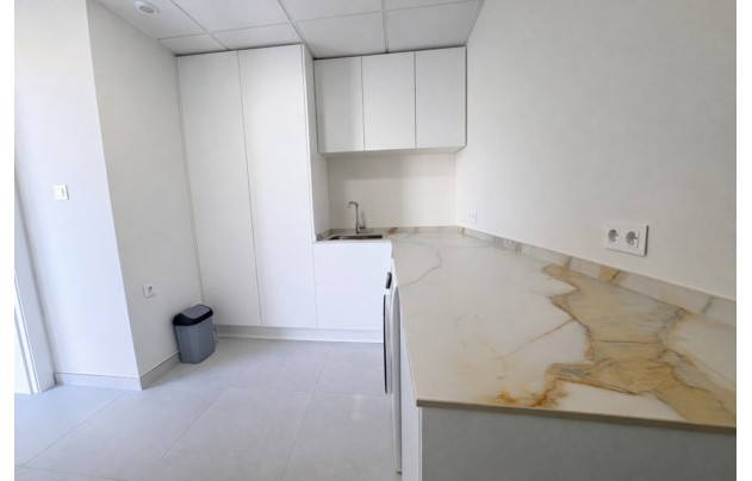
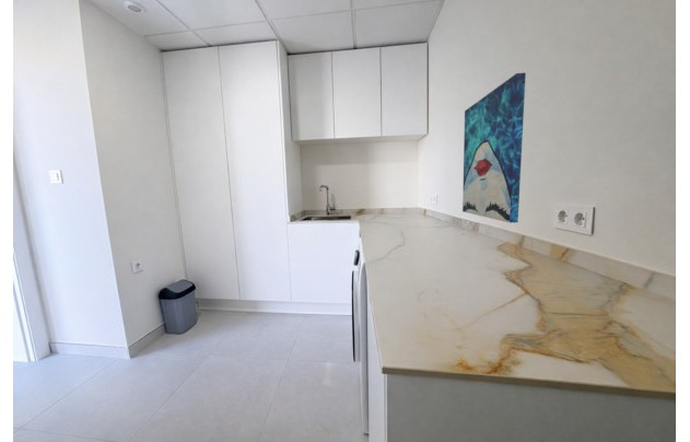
+ wall art (487, 158)
